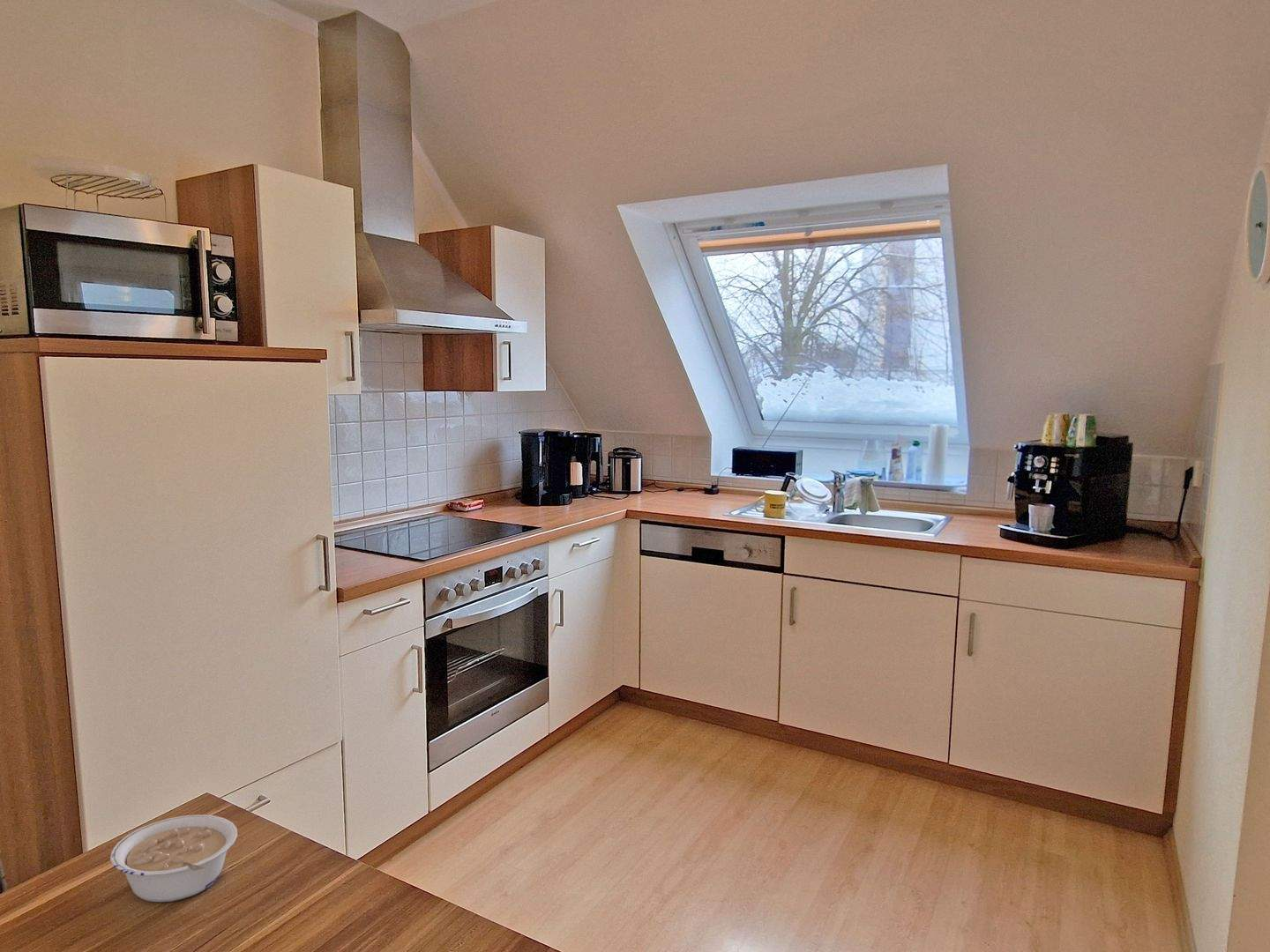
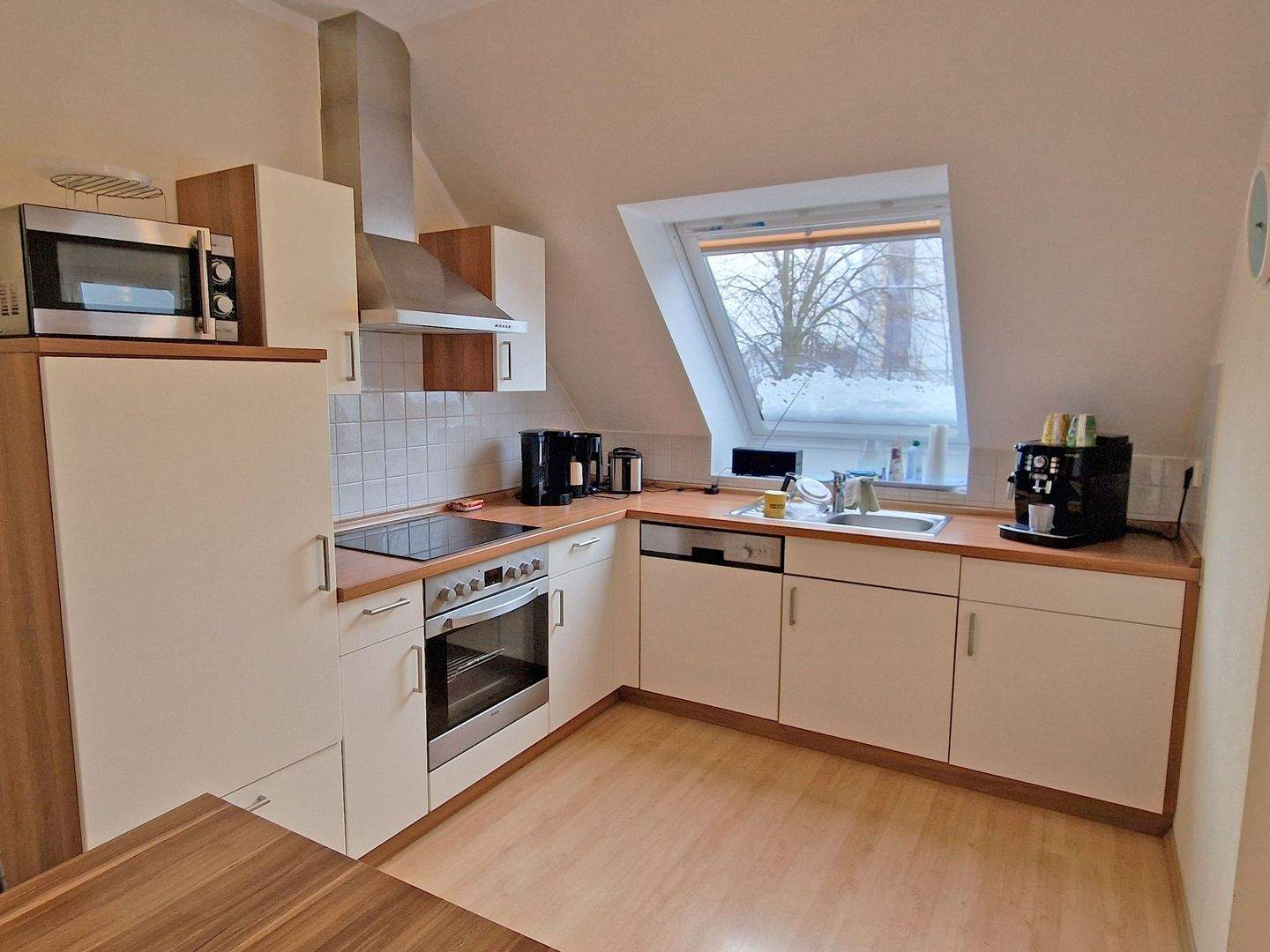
- legume (180, 858)
